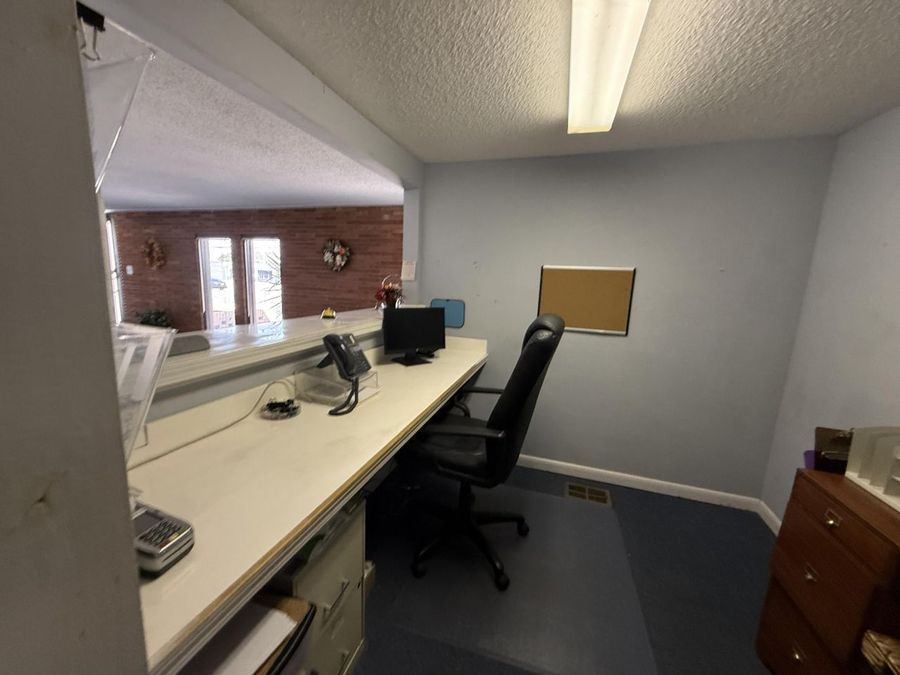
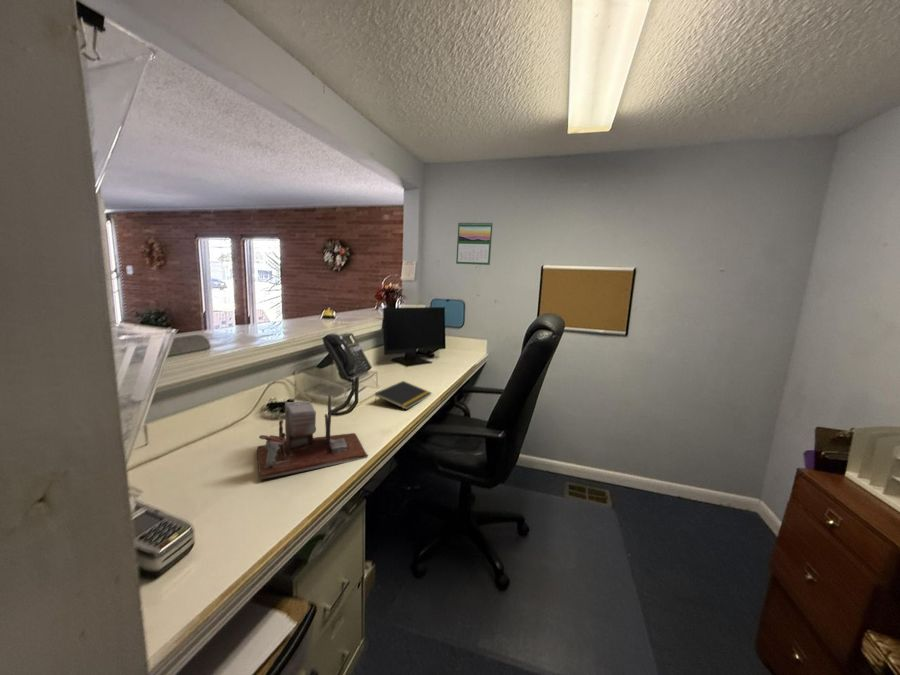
+ calendar (474, 242)
+ notepad (404, 394)
+ desk organizer (312, 424)
